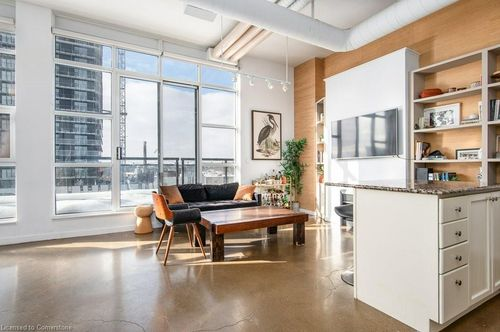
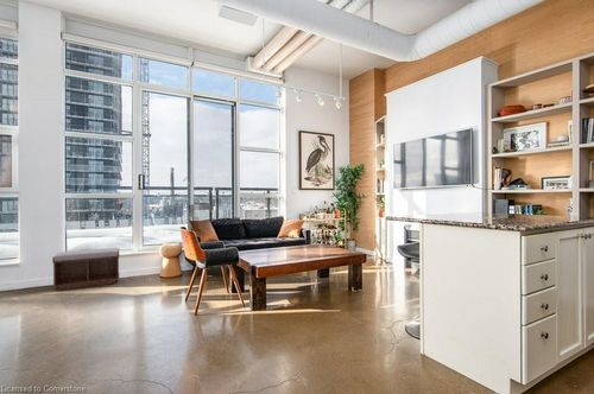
+ bench (88, 267)
